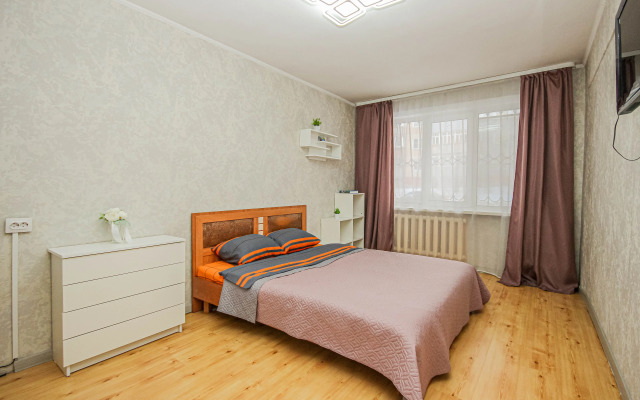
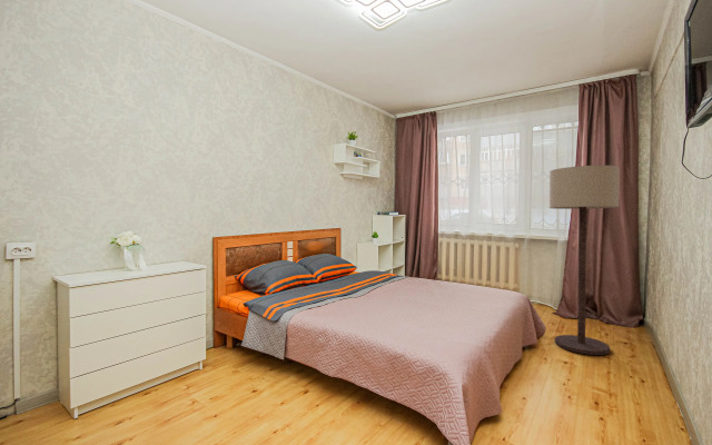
+ floor lamp (582, 258)
